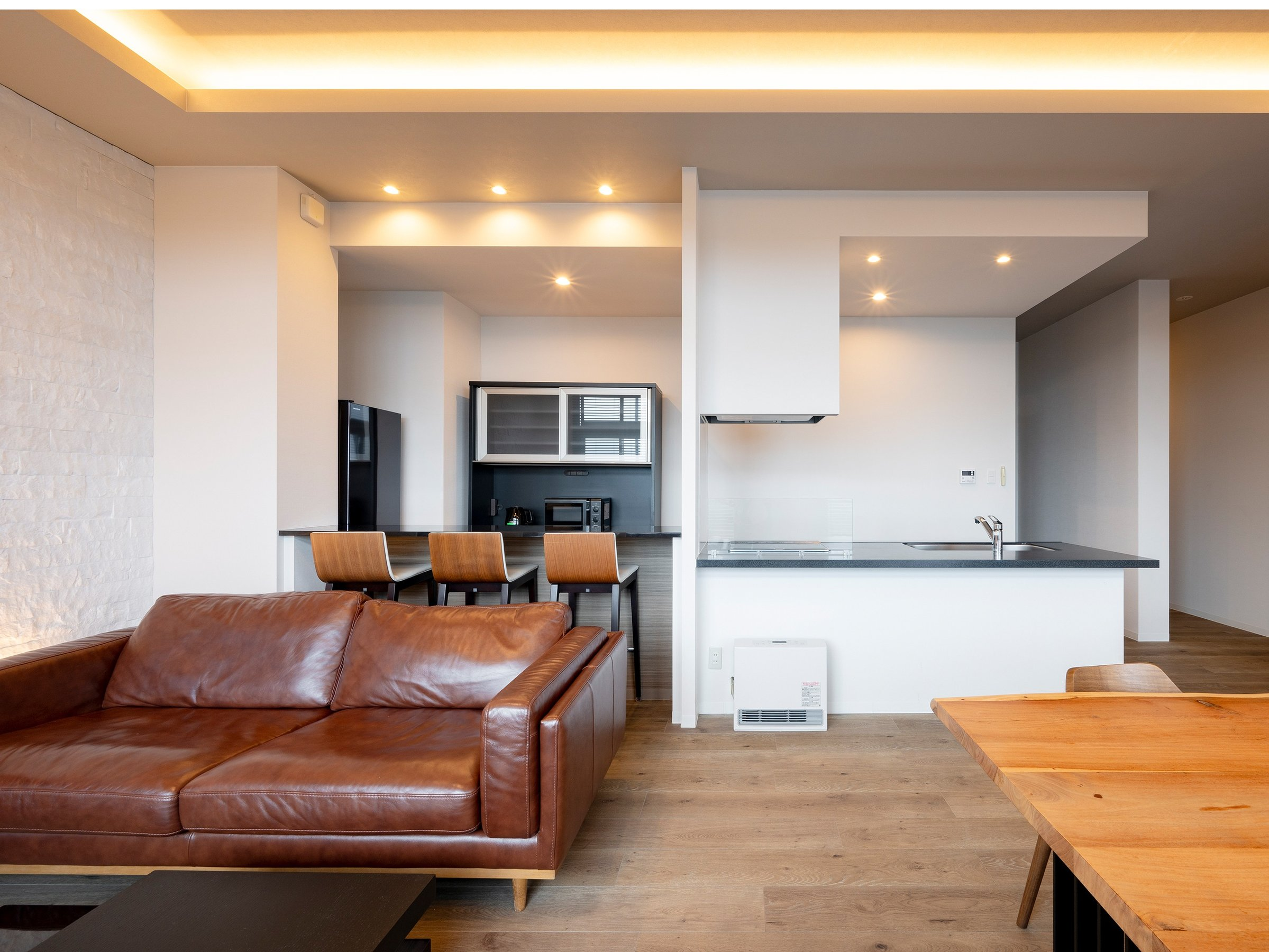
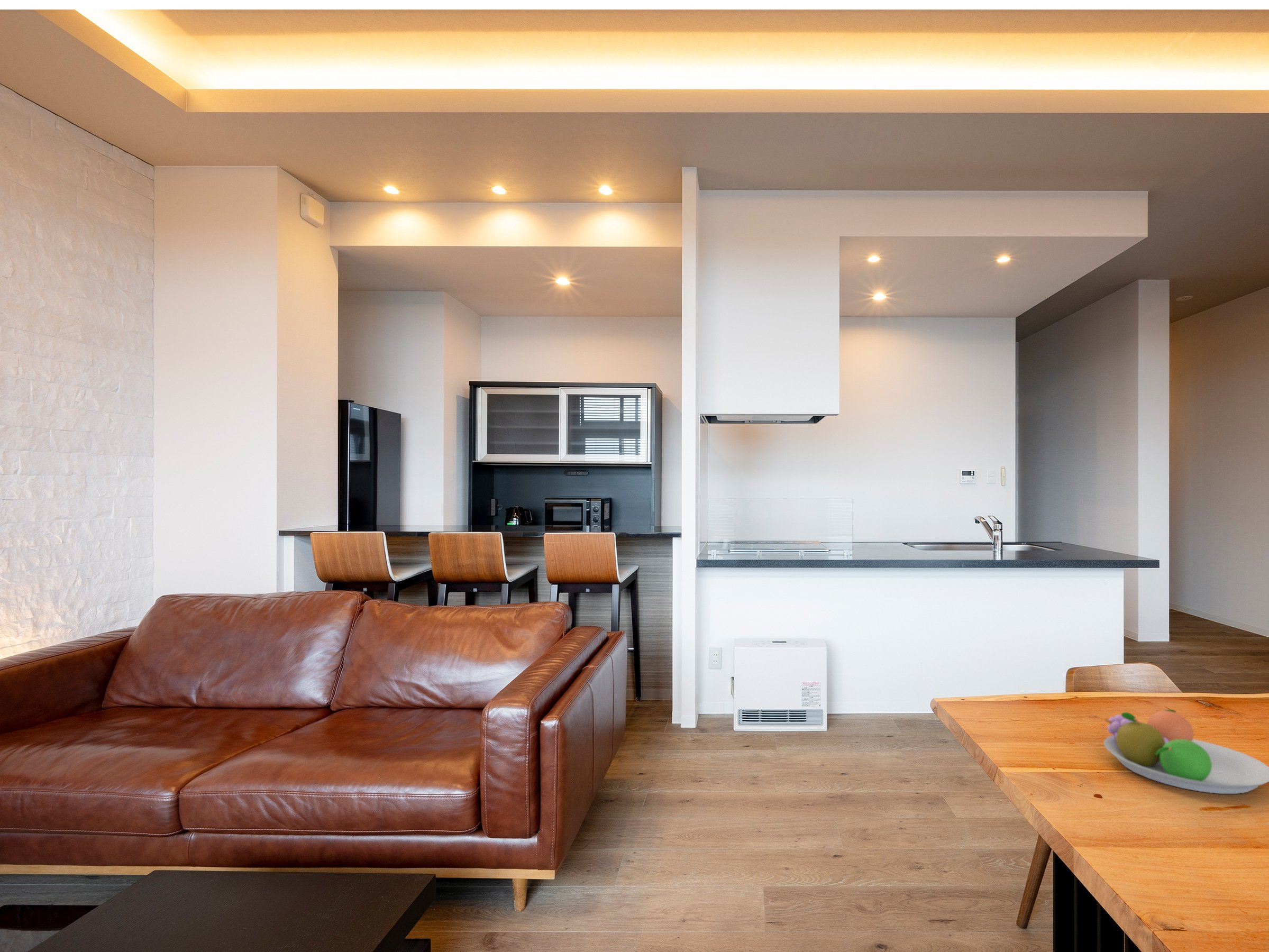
+ fruit bowl (1180, 744)
